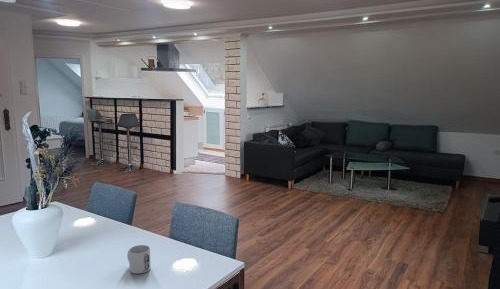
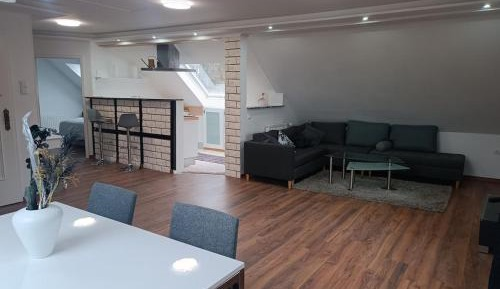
- mug (137, 258)
